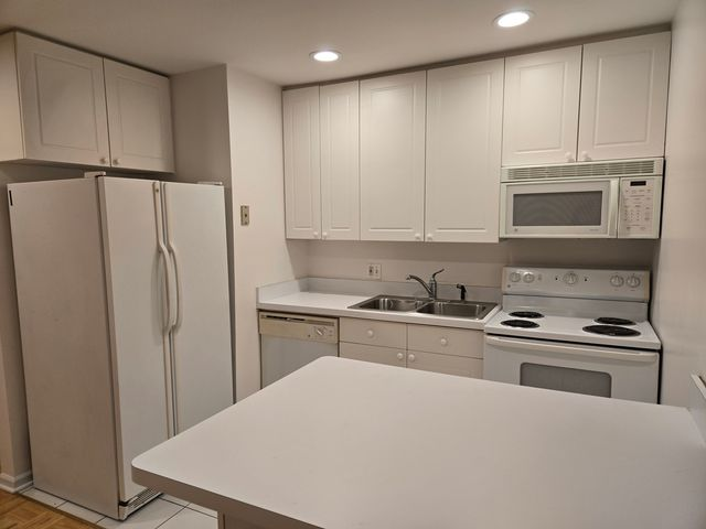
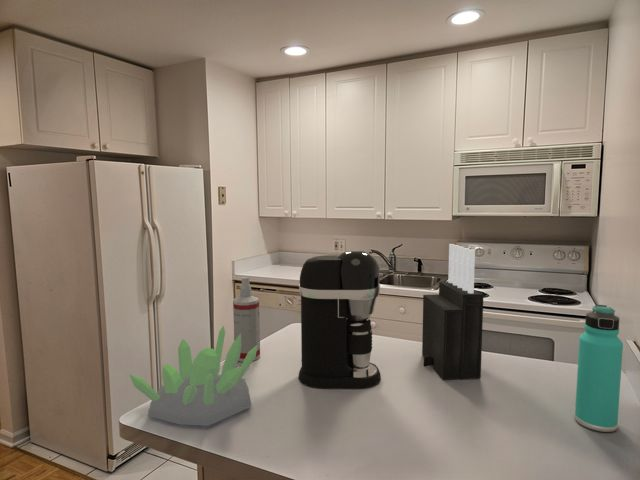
+ coffee maker (339, 314)
+ knife block (447, 307)
+ thermos bottle (599, 365)
+ succulent plant (198, 374)
+ spray bottle (246, 317)
